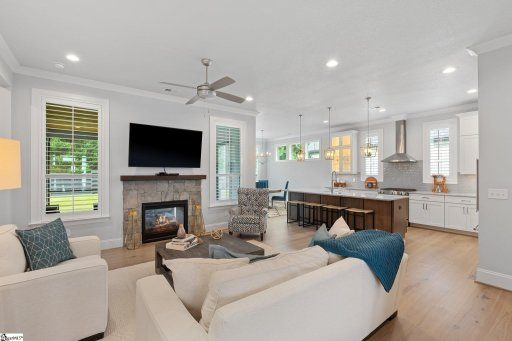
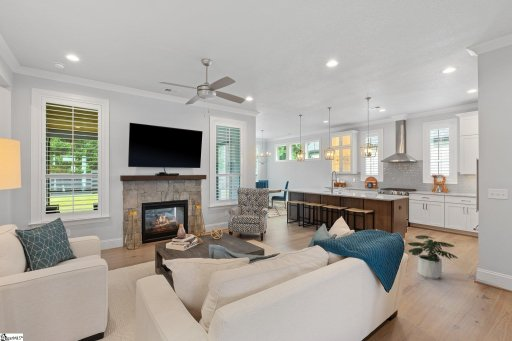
+ potted plant (430, 257)
